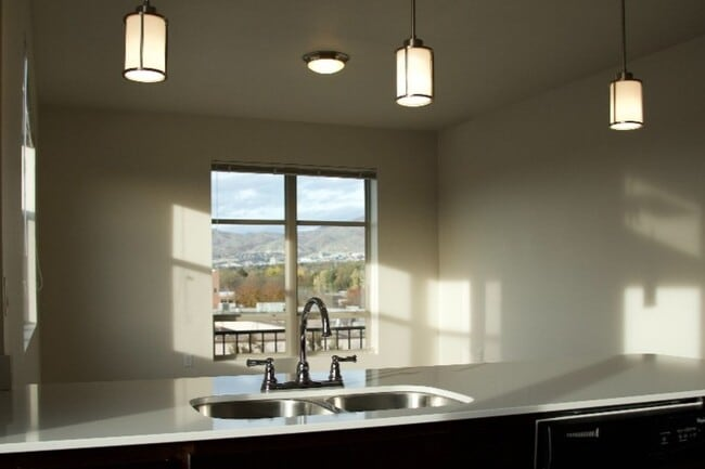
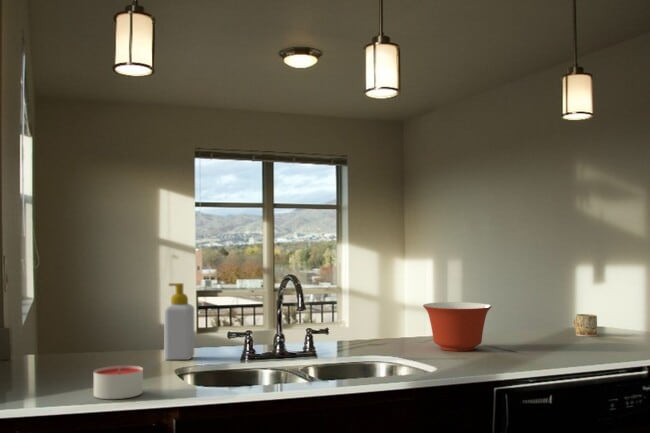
+ mixing bowl (457, 326)
+ candle (118, 381)
+ soap bottle (179, 320)
+ mug (583, 324)
